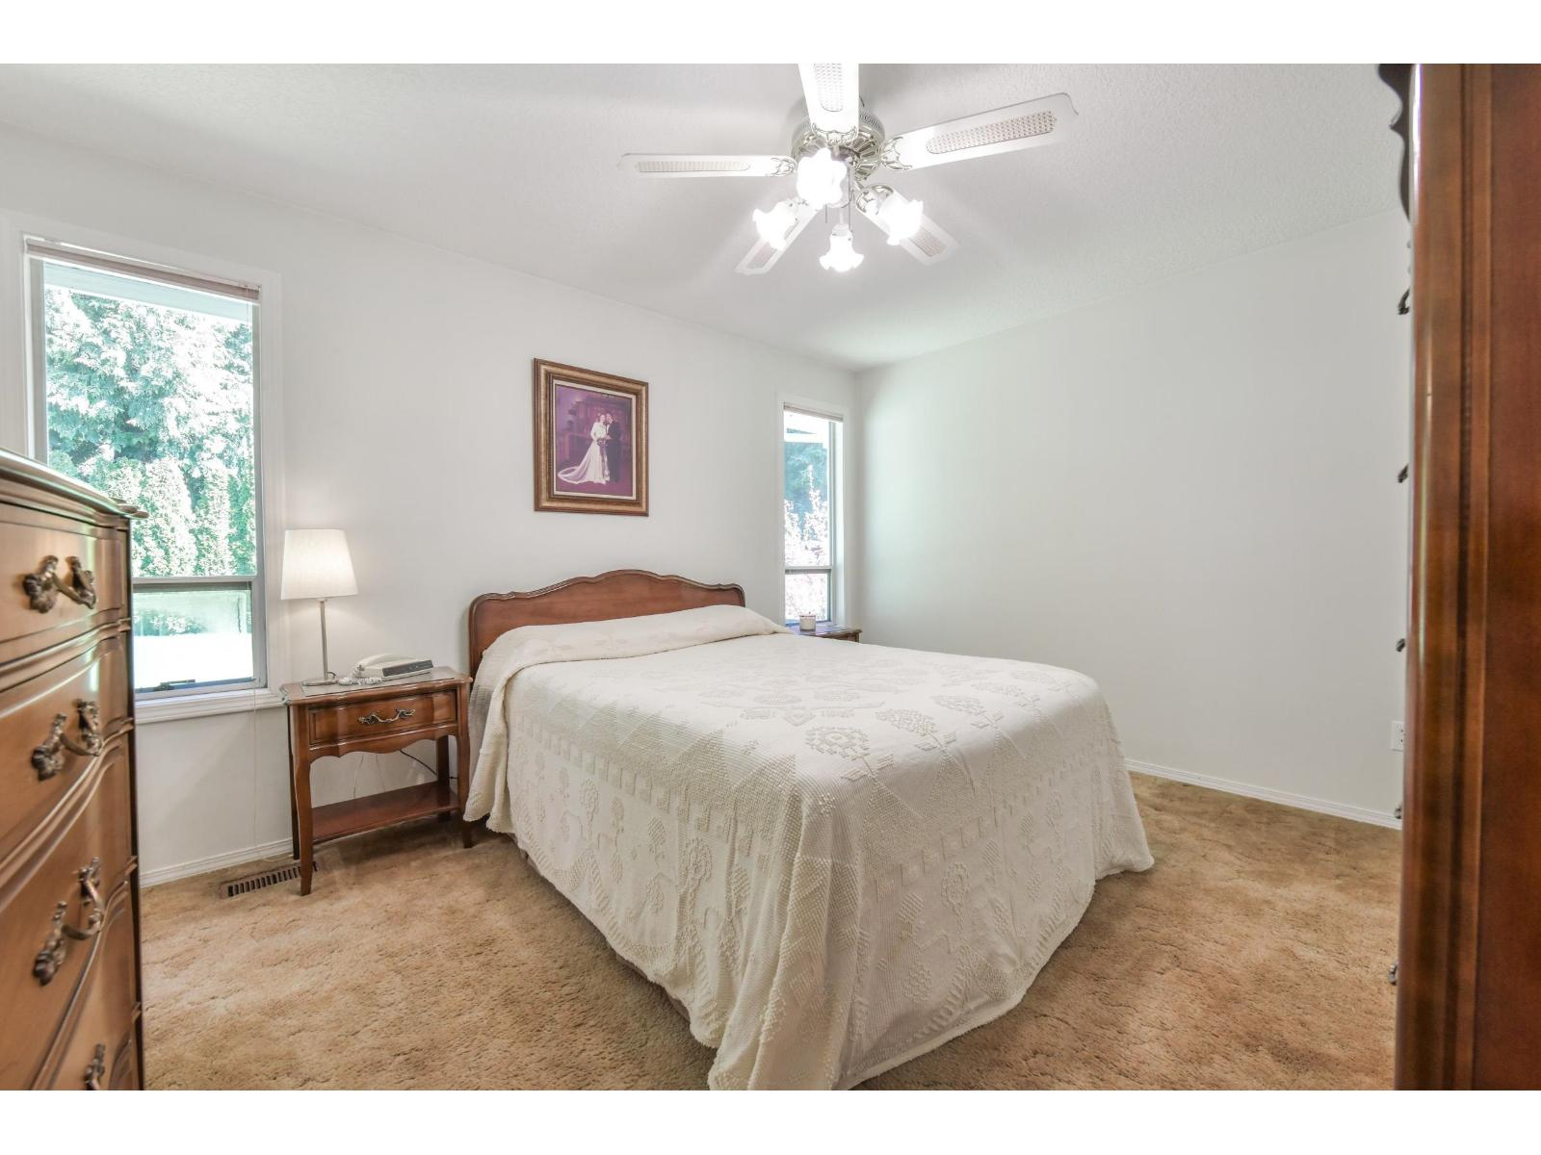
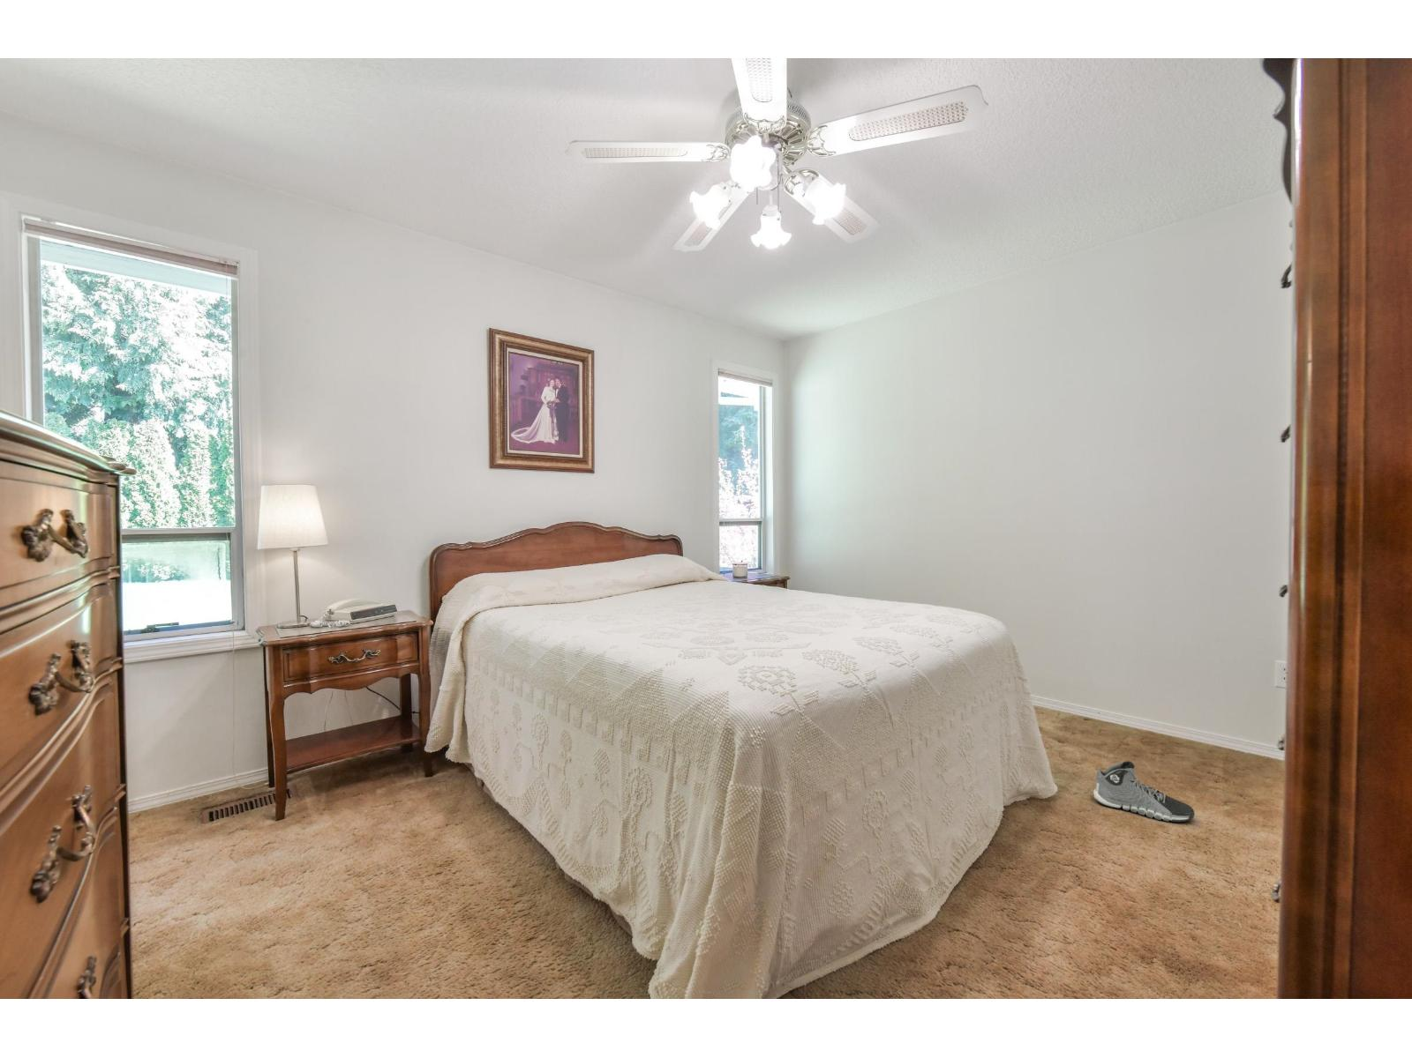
+ sneaker (1142, 787)
